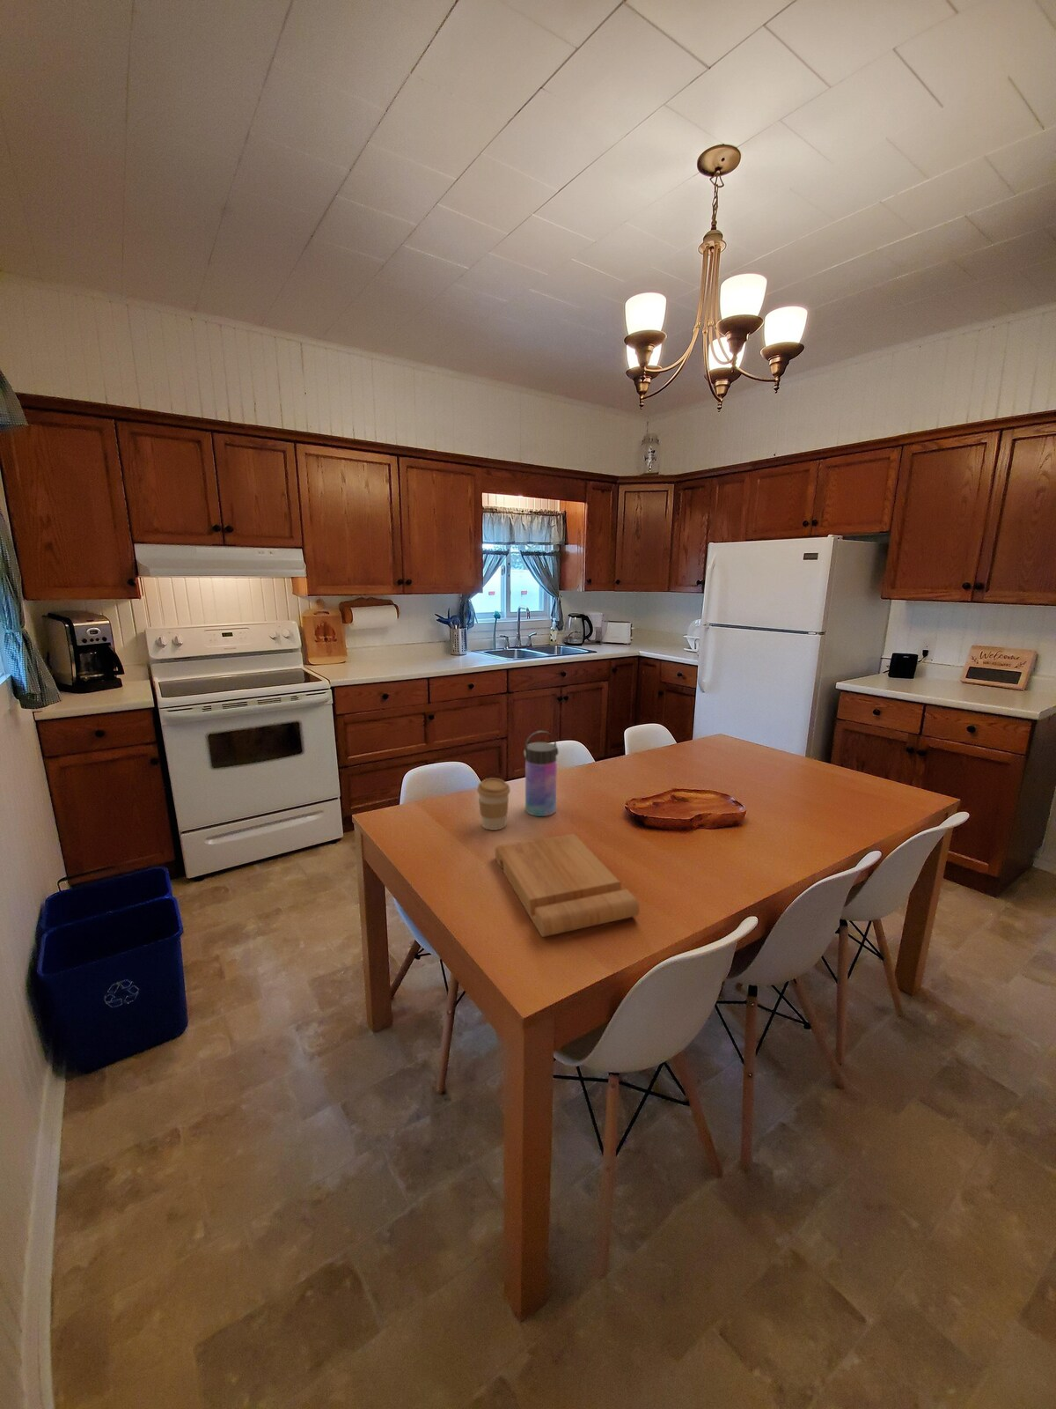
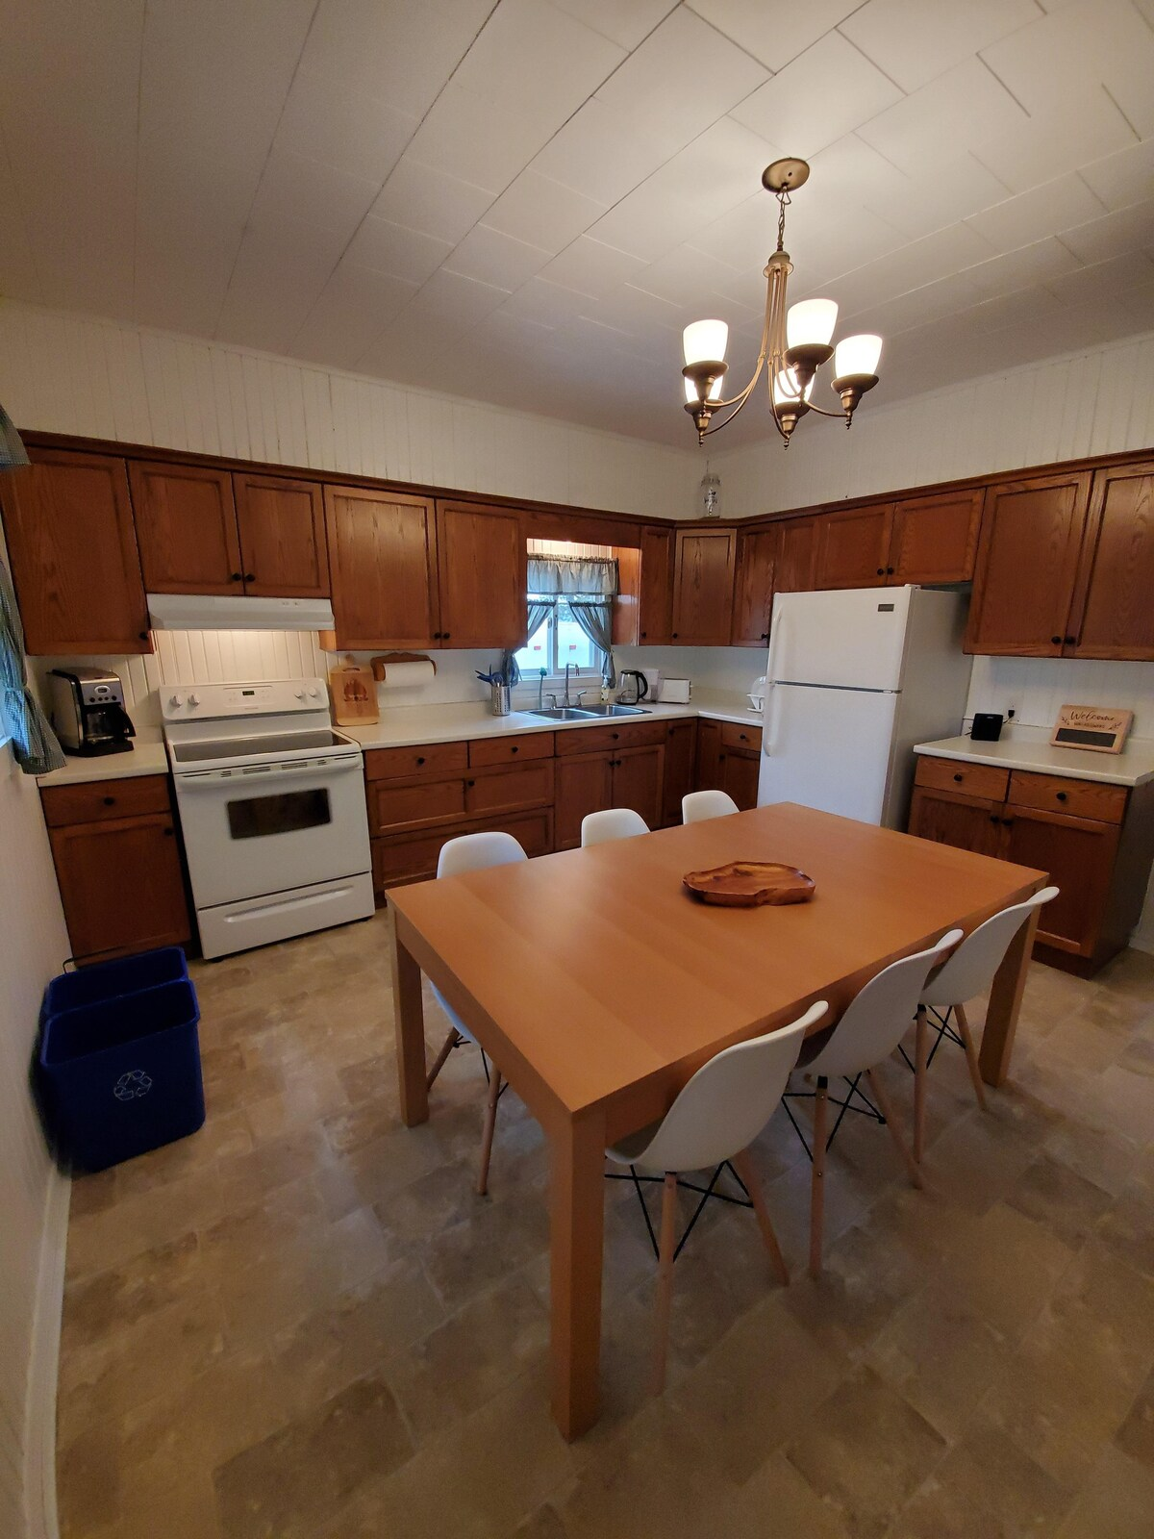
- water bottle (540, 771)
- cutting board (560, 878)
- coffee cup (494, 803)
